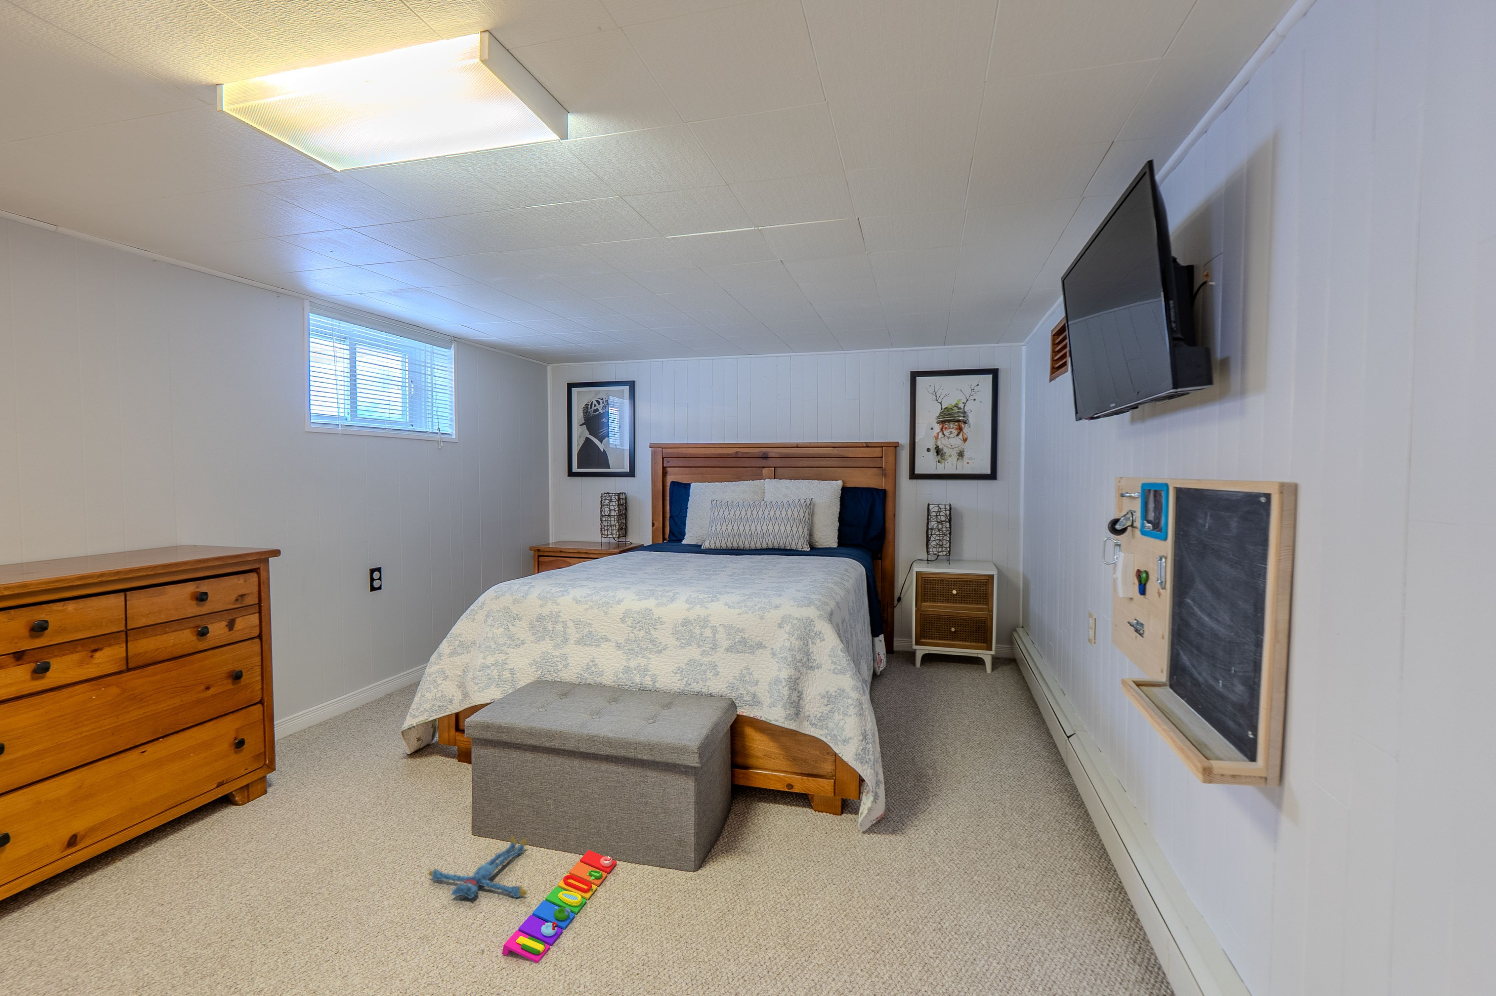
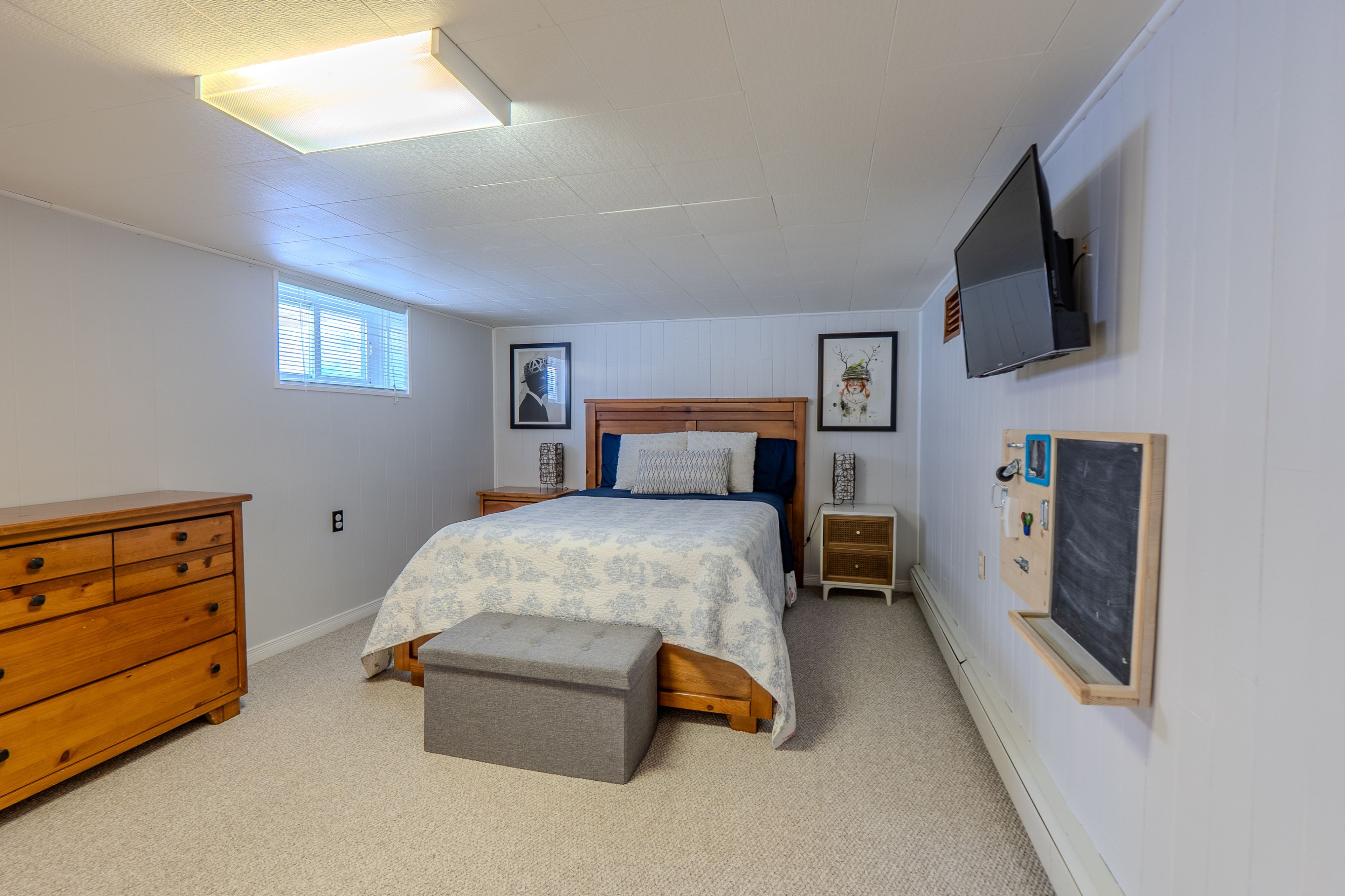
- plush toy (492, 866)
- knob puzzle (566, 897)
